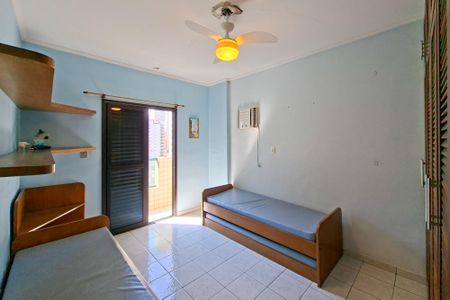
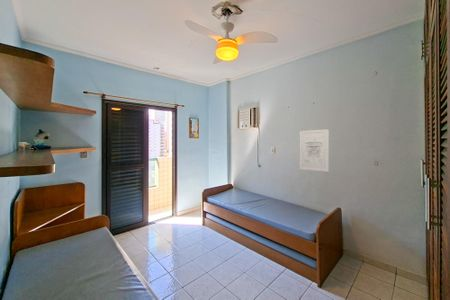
+ wall art (313, 150)
